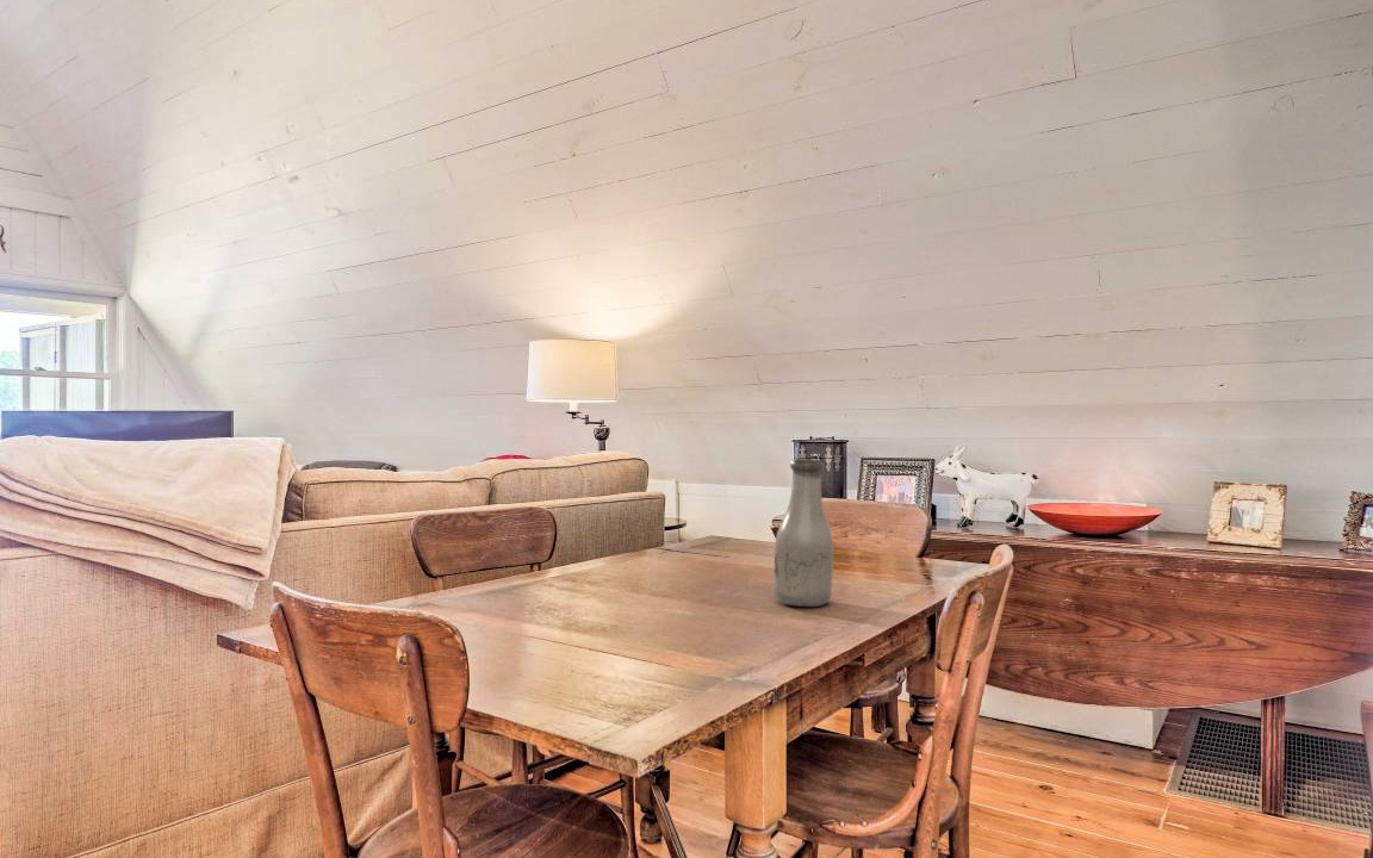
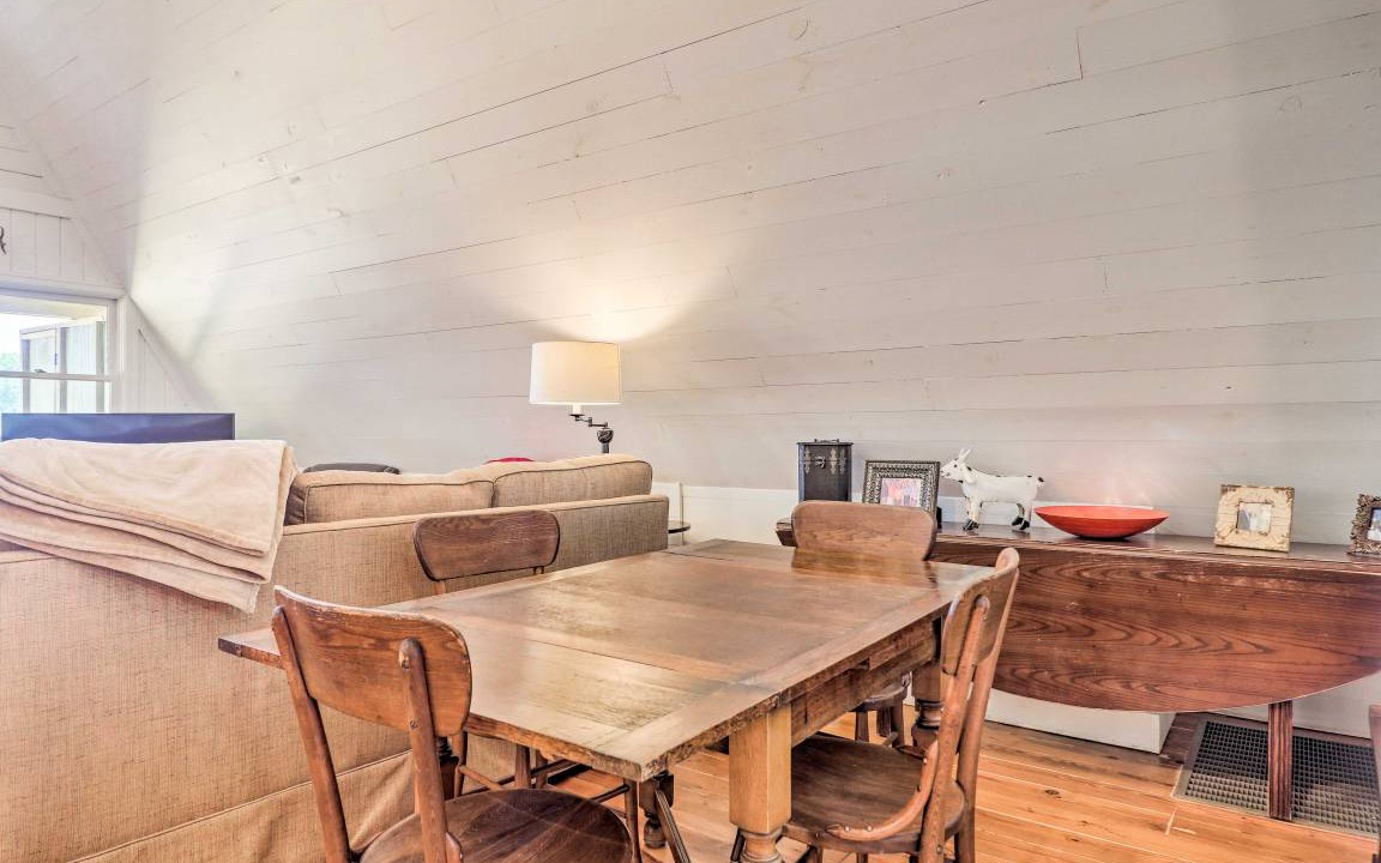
- bottle (803, 530)
